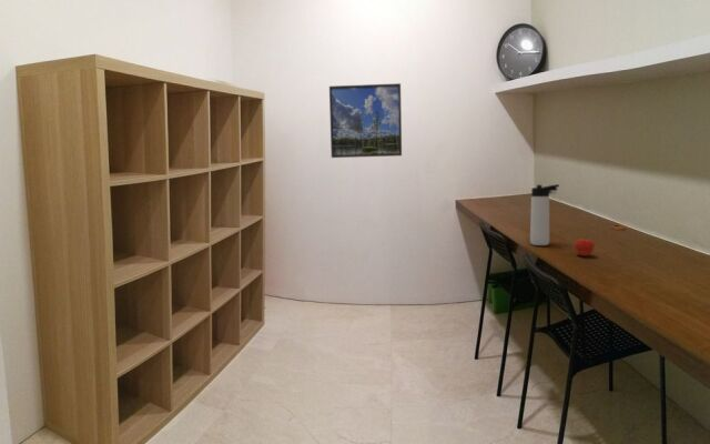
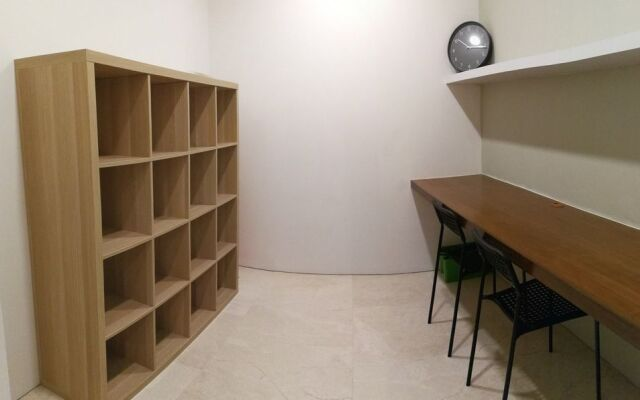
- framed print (365, 121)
- thermos bottle (544, 214)
- fruit (584, 246)
